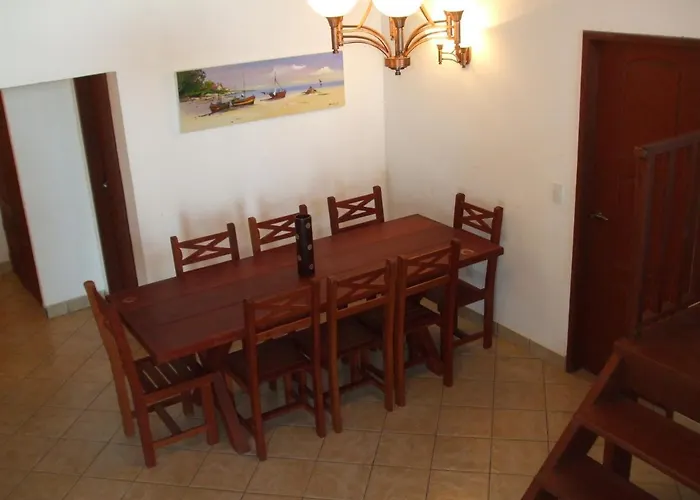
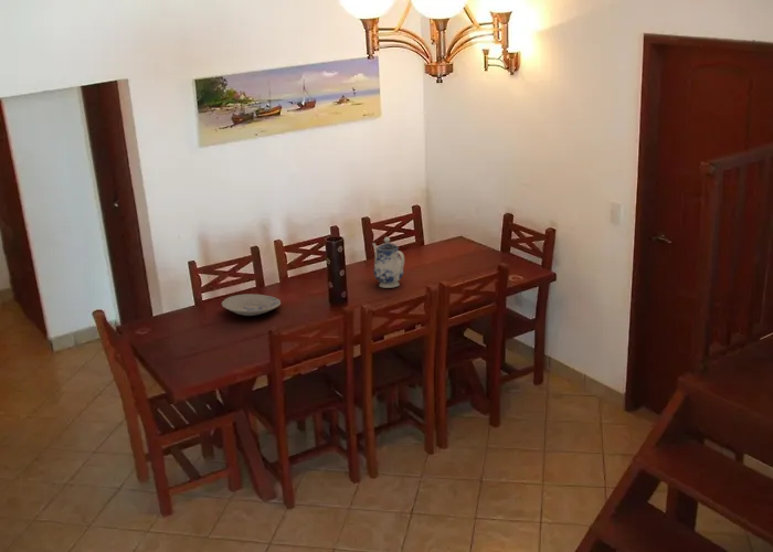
+ bowl (251, 306)
+ teapot (388, 261)
